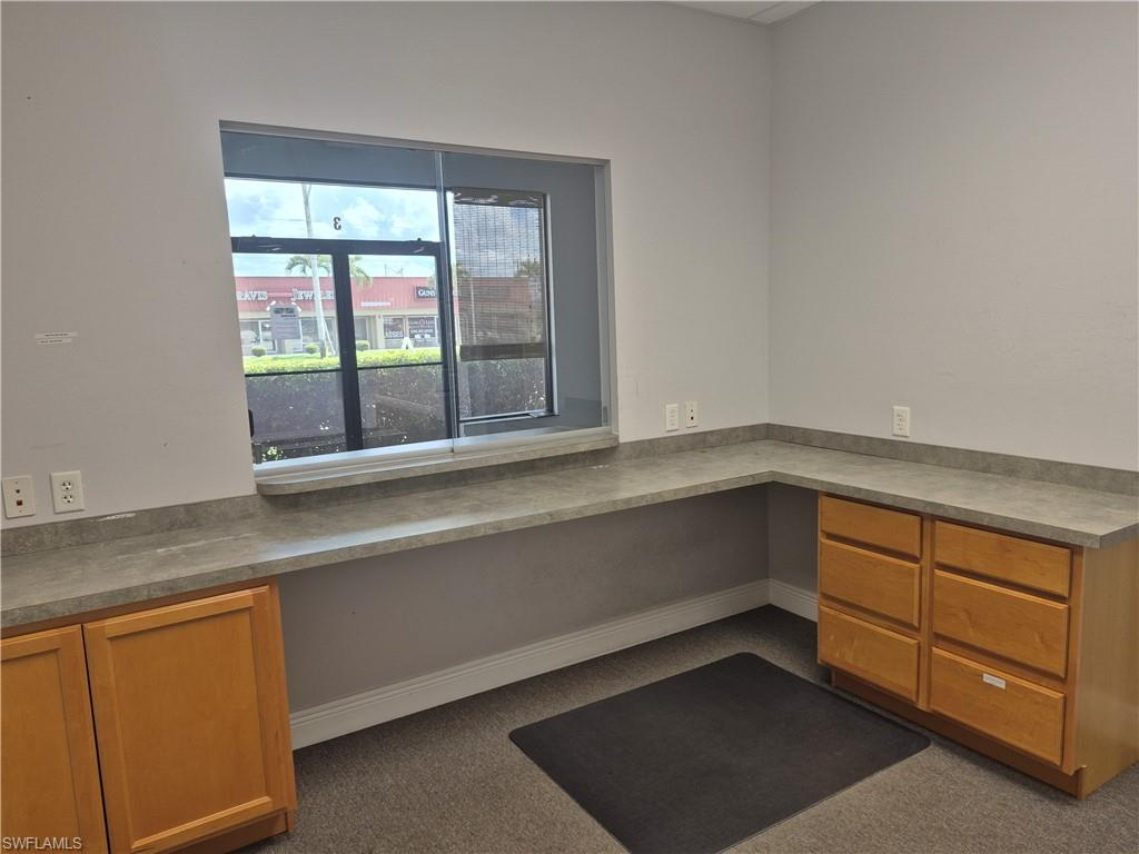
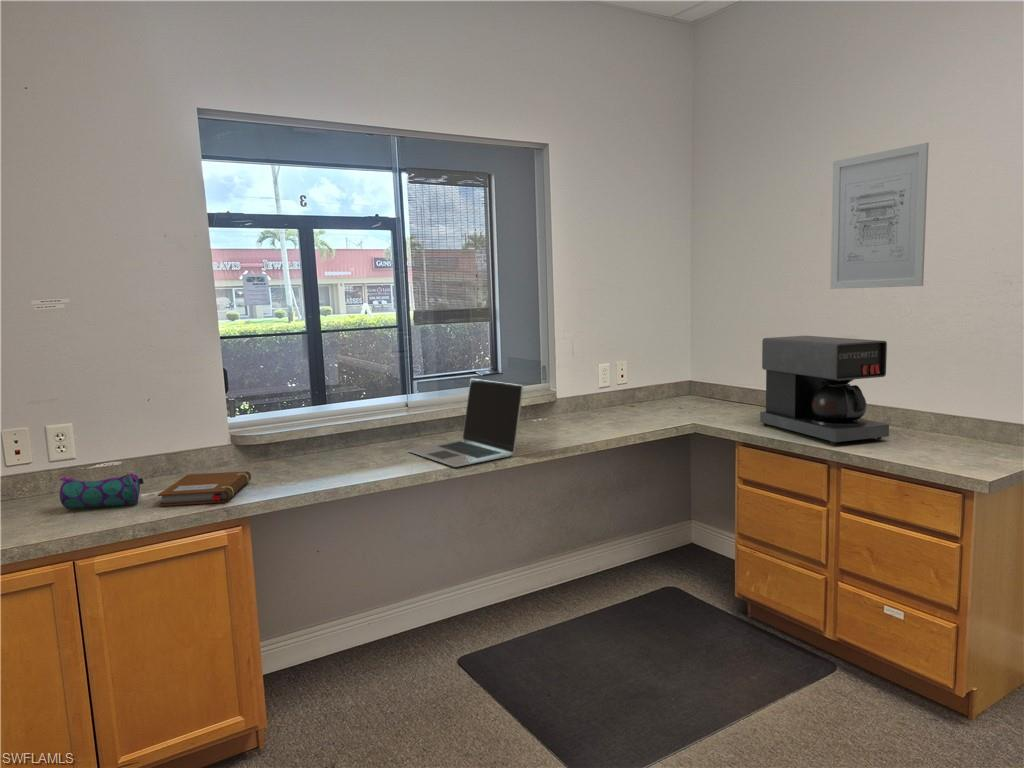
+ pencil case (101, 490)
+ coffee maker (820, 386)
+ notebook (206, 488)
+ laptop (465, 419)
+ wall art (876, 220)
